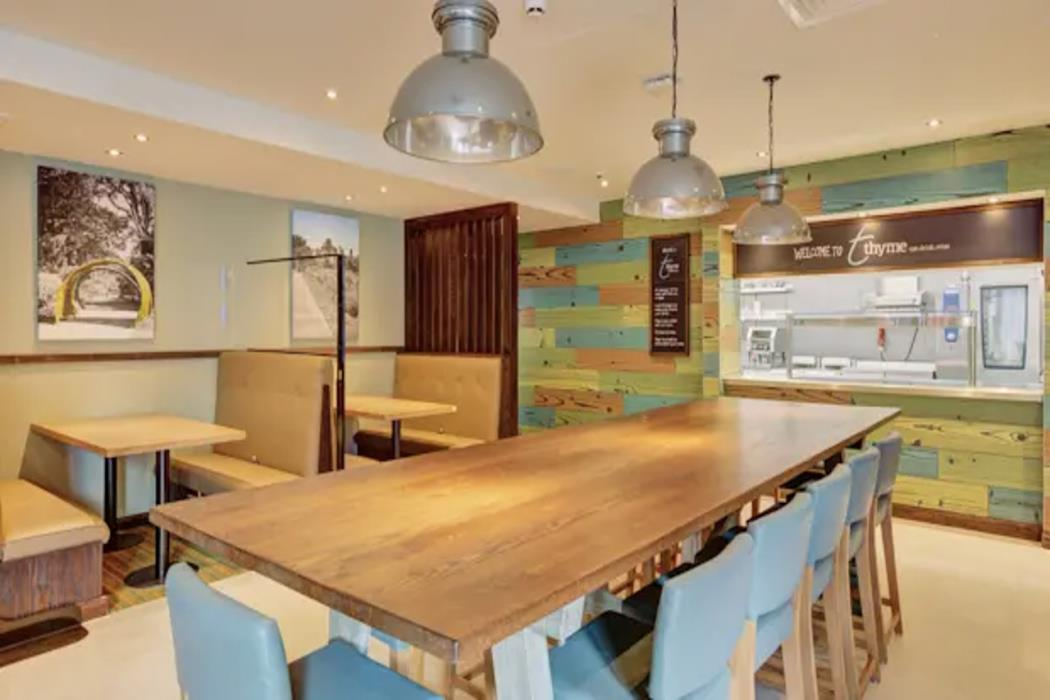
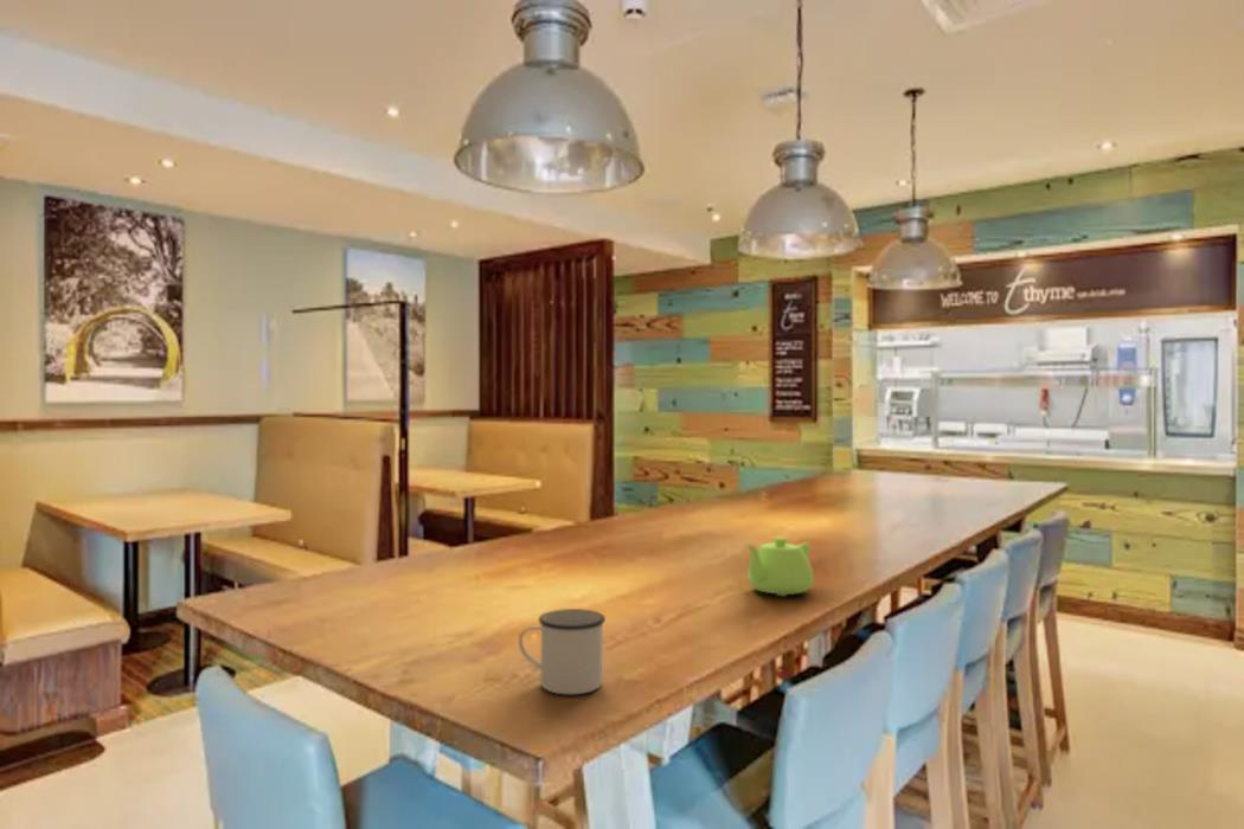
+ mug (560, 649)
+ teapot (777, 564)
